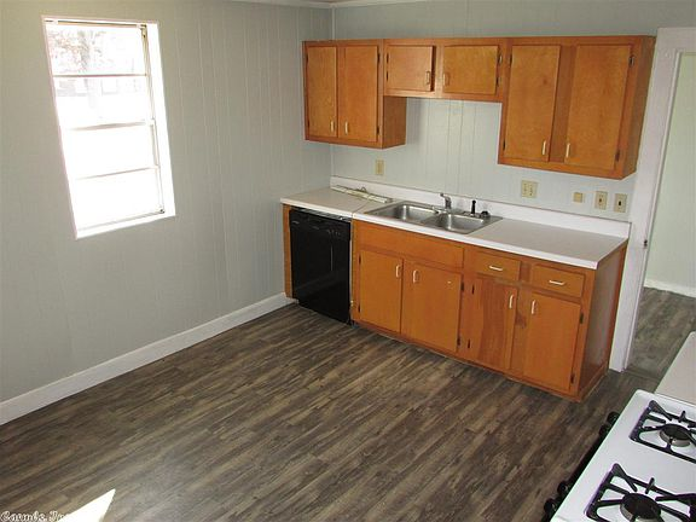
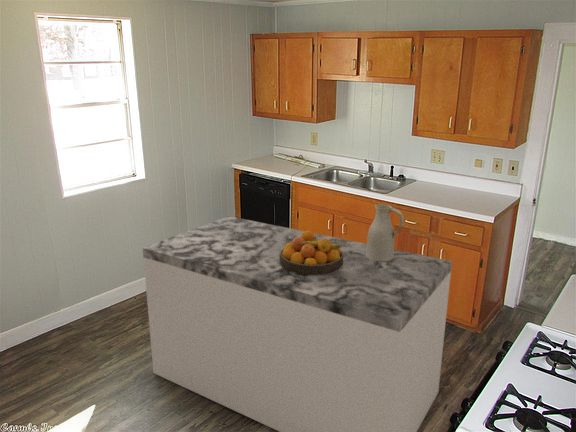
+ fruit bowl (311, 249)
+ ceramic pitcher (384, 232)
+ dining table (291, 321)
